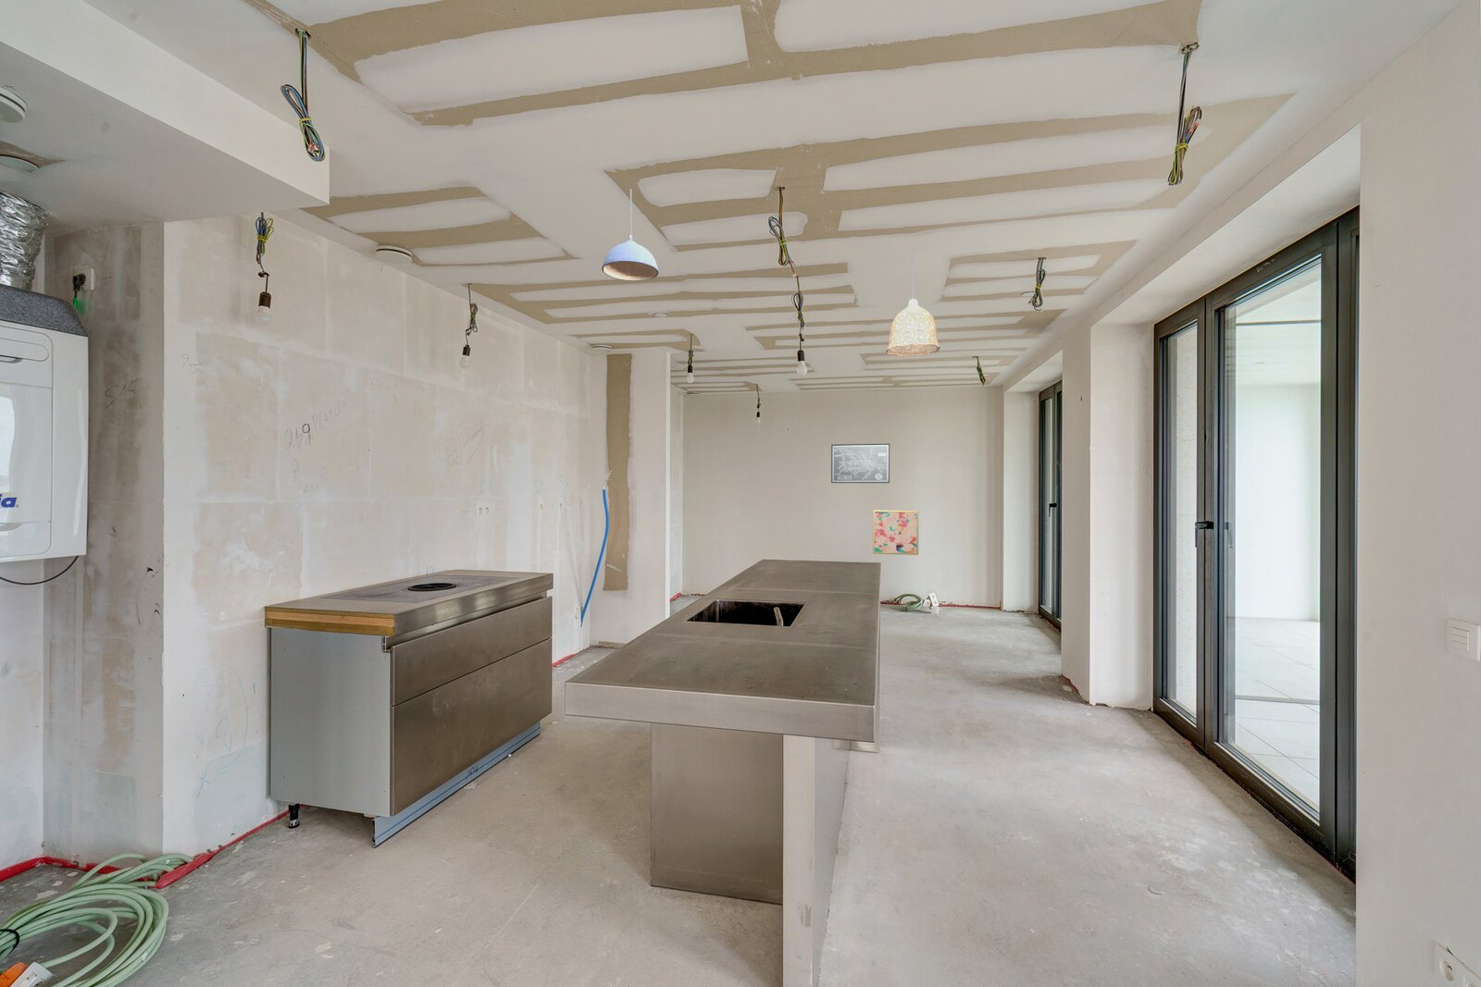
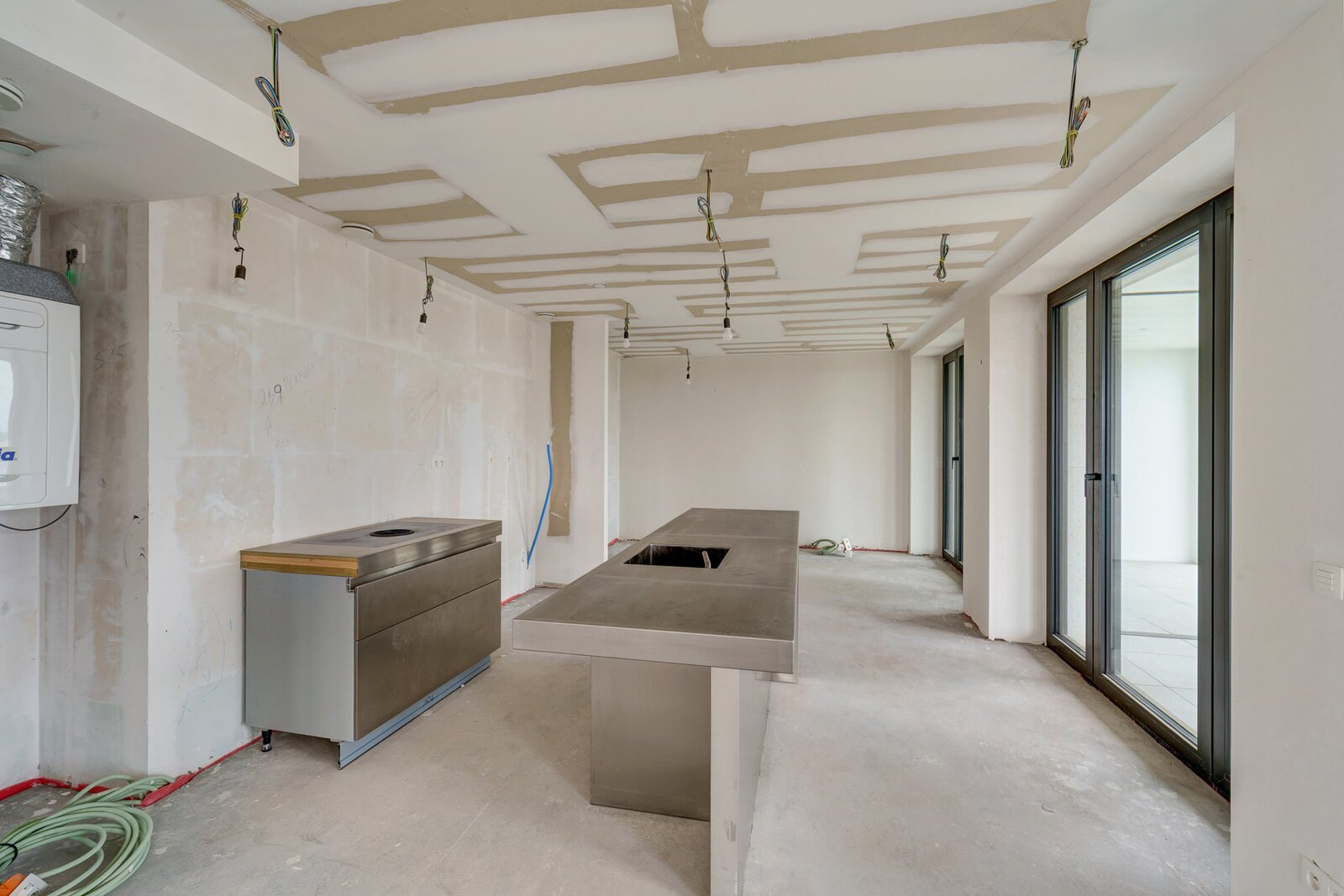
- pendant light (630, 229)
- wall art (860, 464)
- pendant lamp (912, 302)
- wall art (895, 532)
